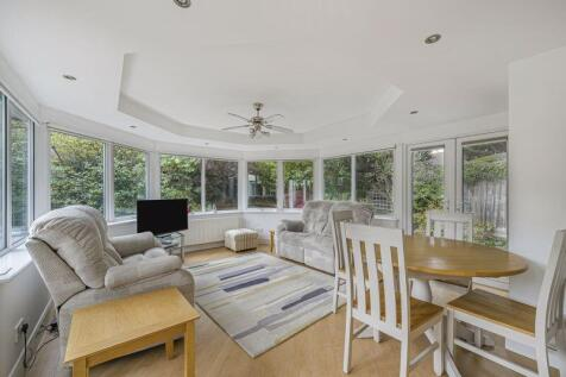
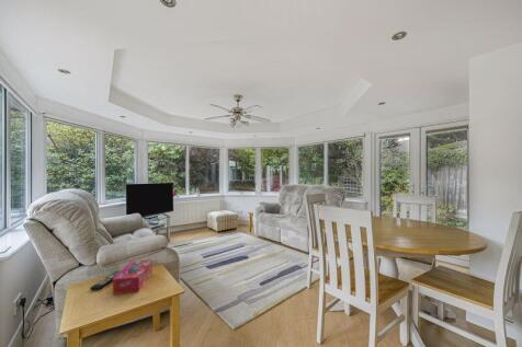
+ remote control (107, 279)
+ tissue box (134, 275)
